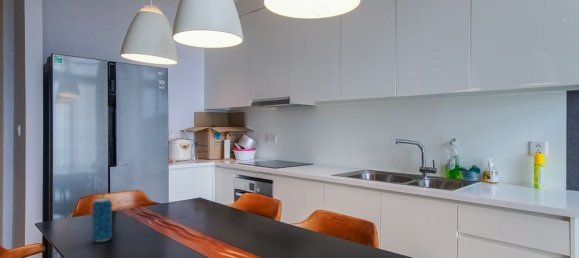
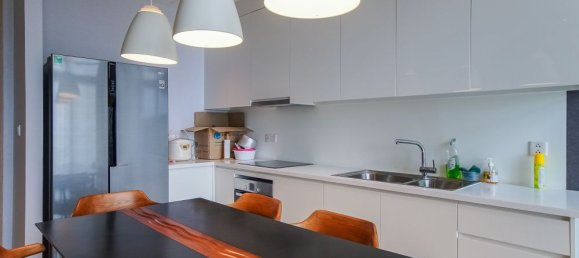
- beverage can (102, 219)
